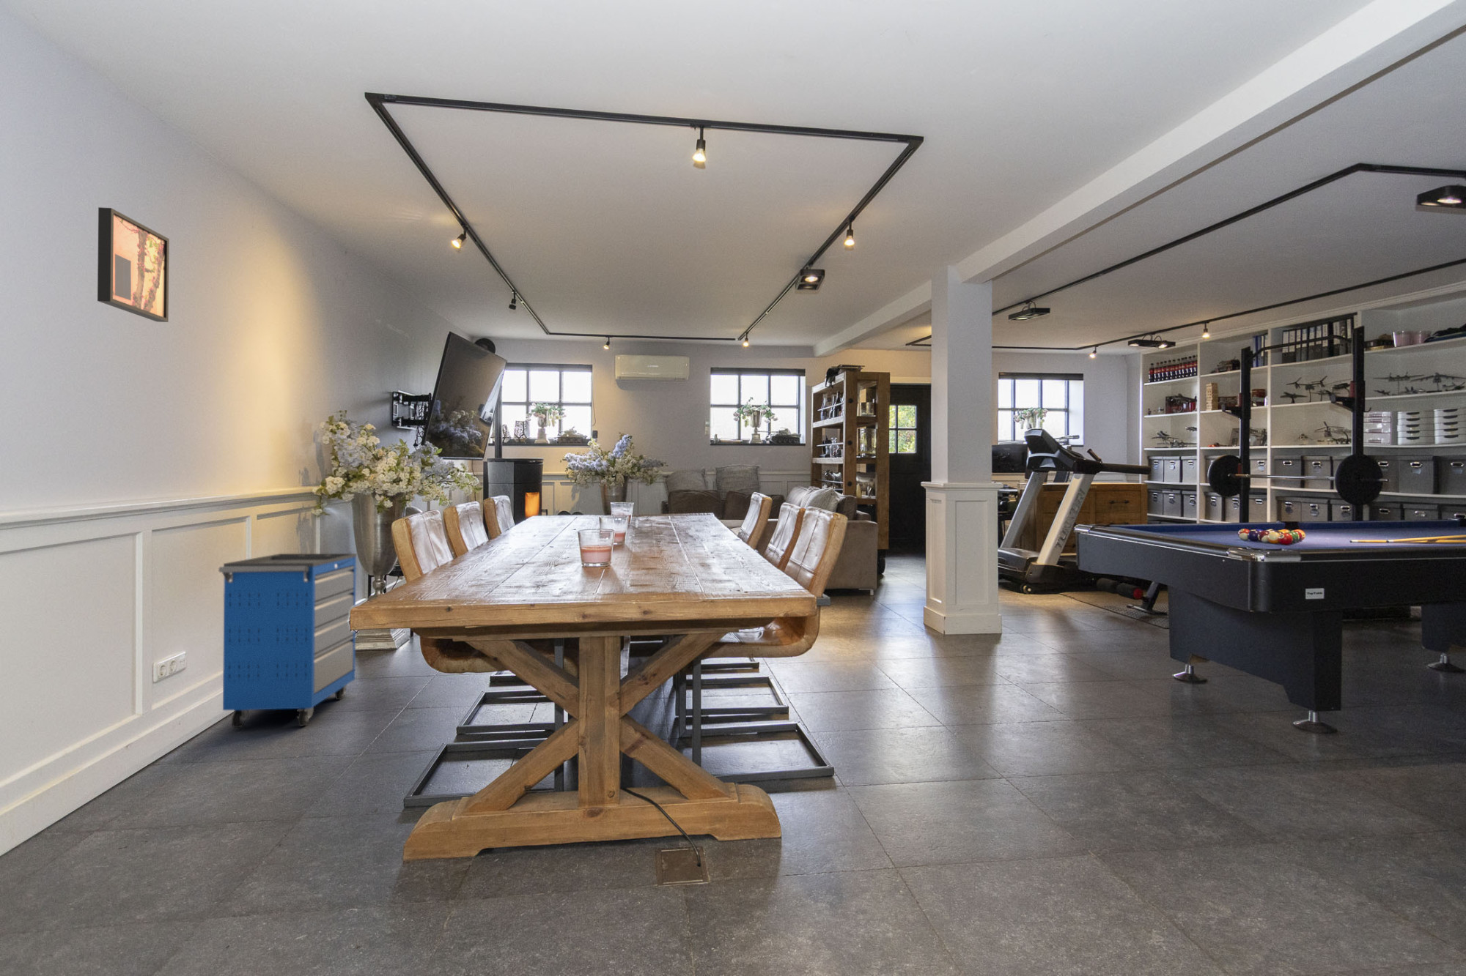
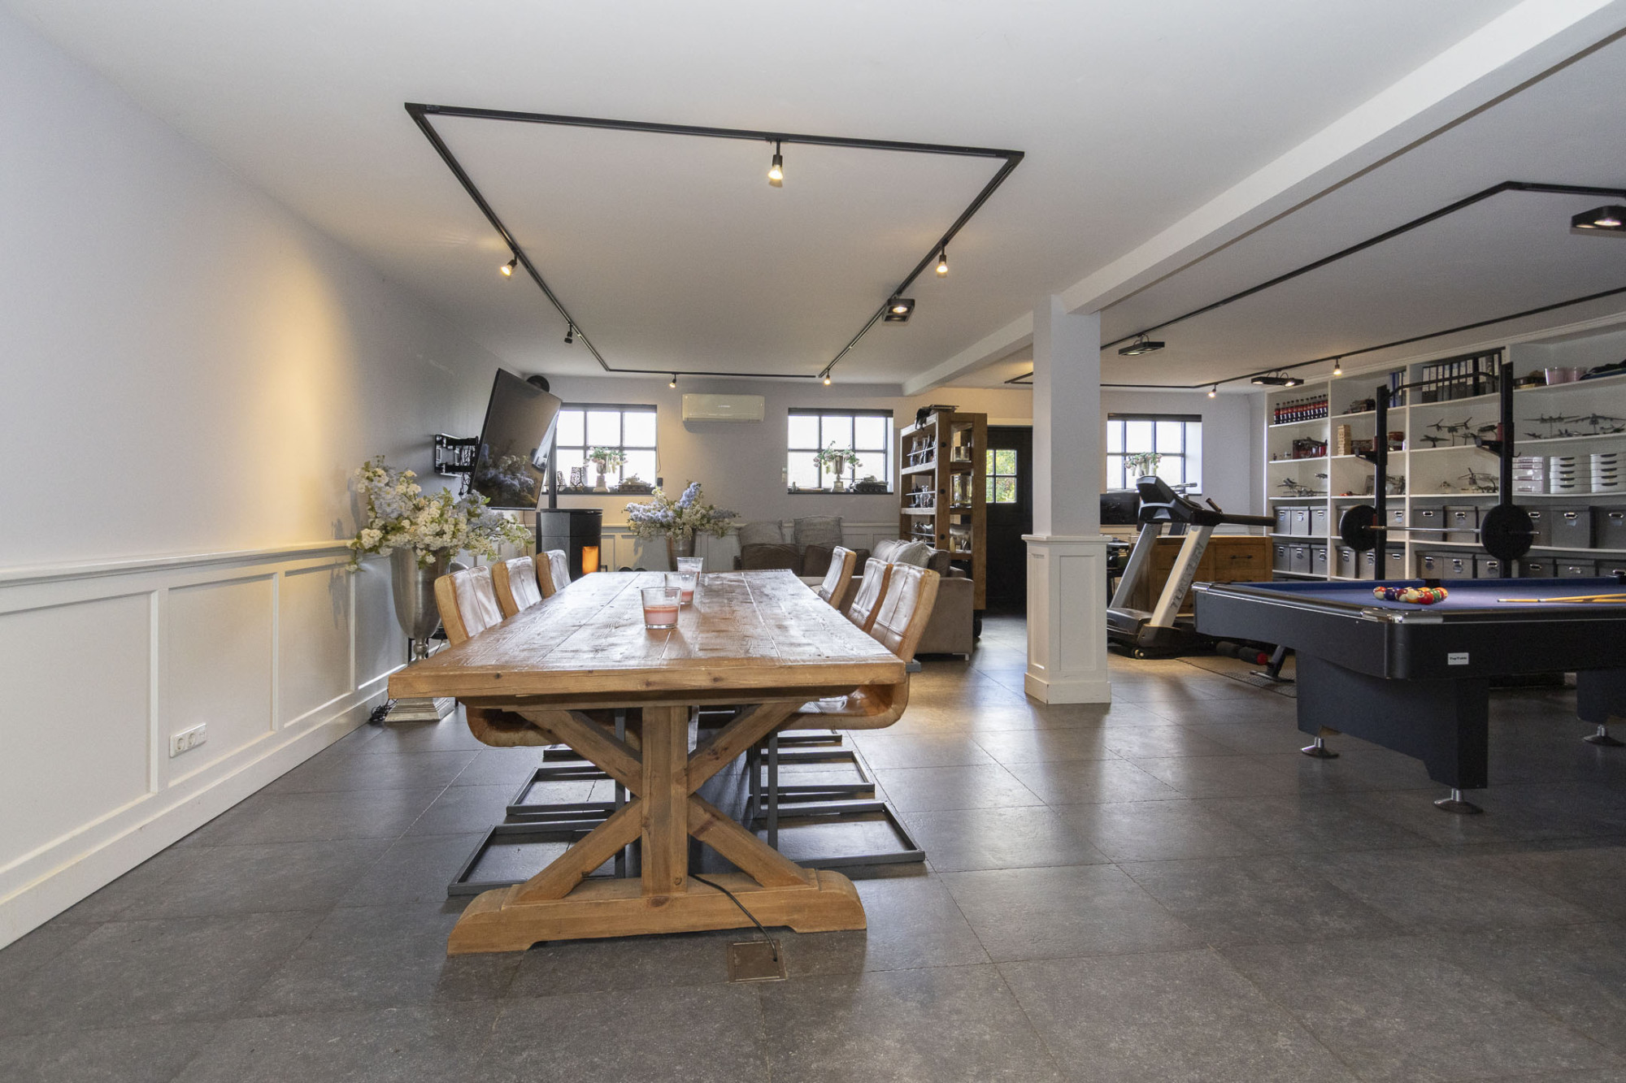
- wall art (135, 268)
- cabinet (292, 635)
